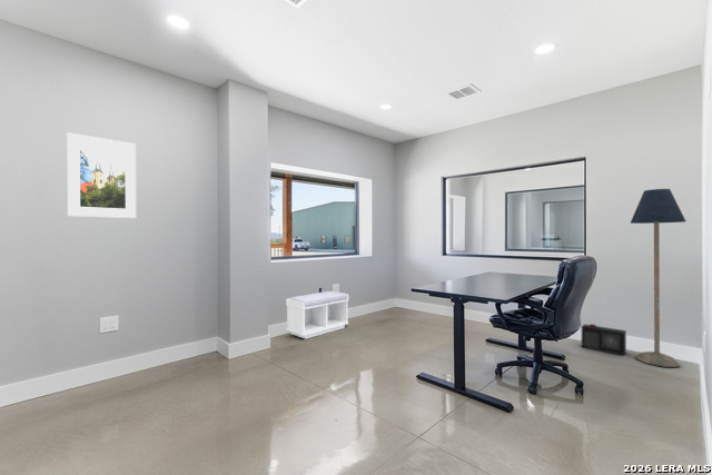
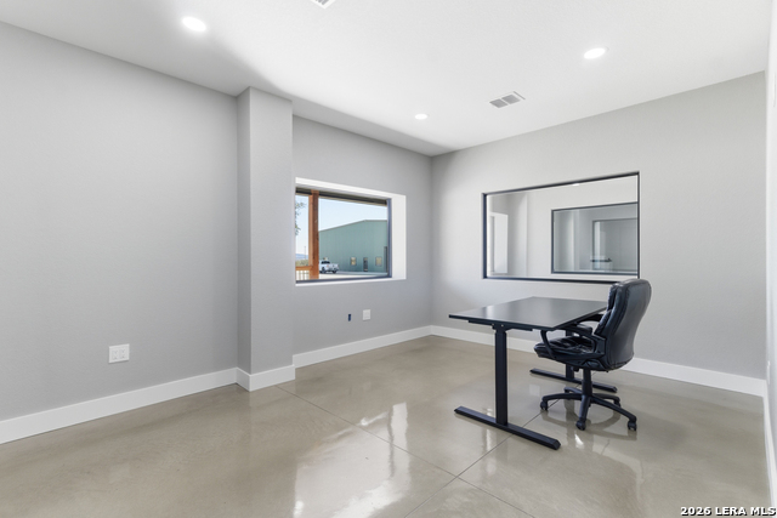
- speaker (602, 338)
- bench (318, 313)
- floor lamp (656, 275)
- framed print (103, 177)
